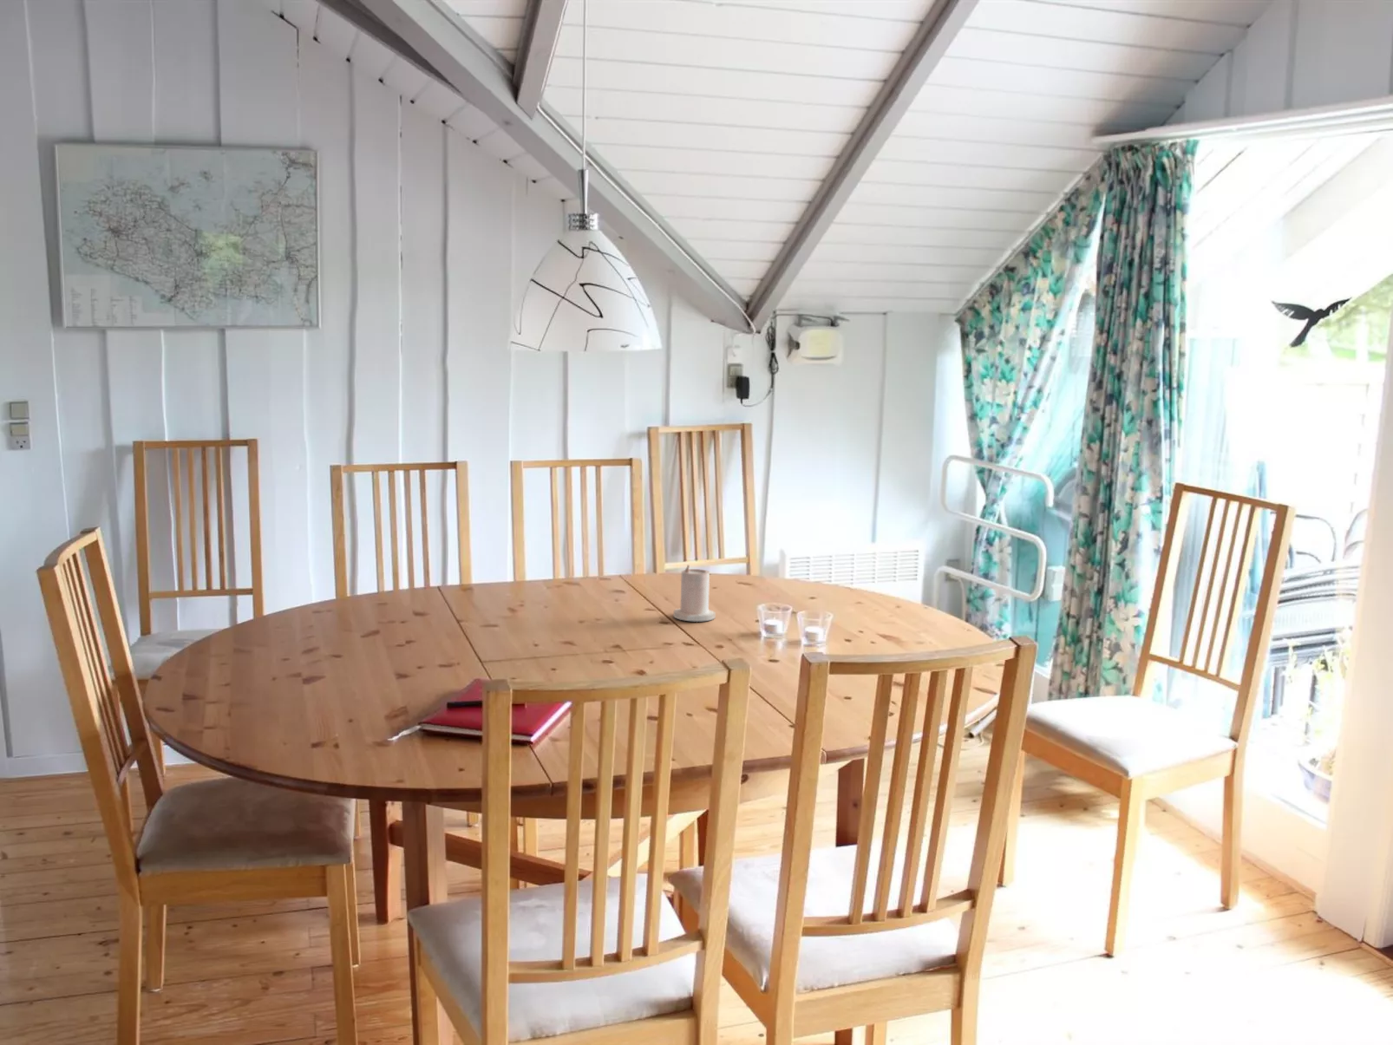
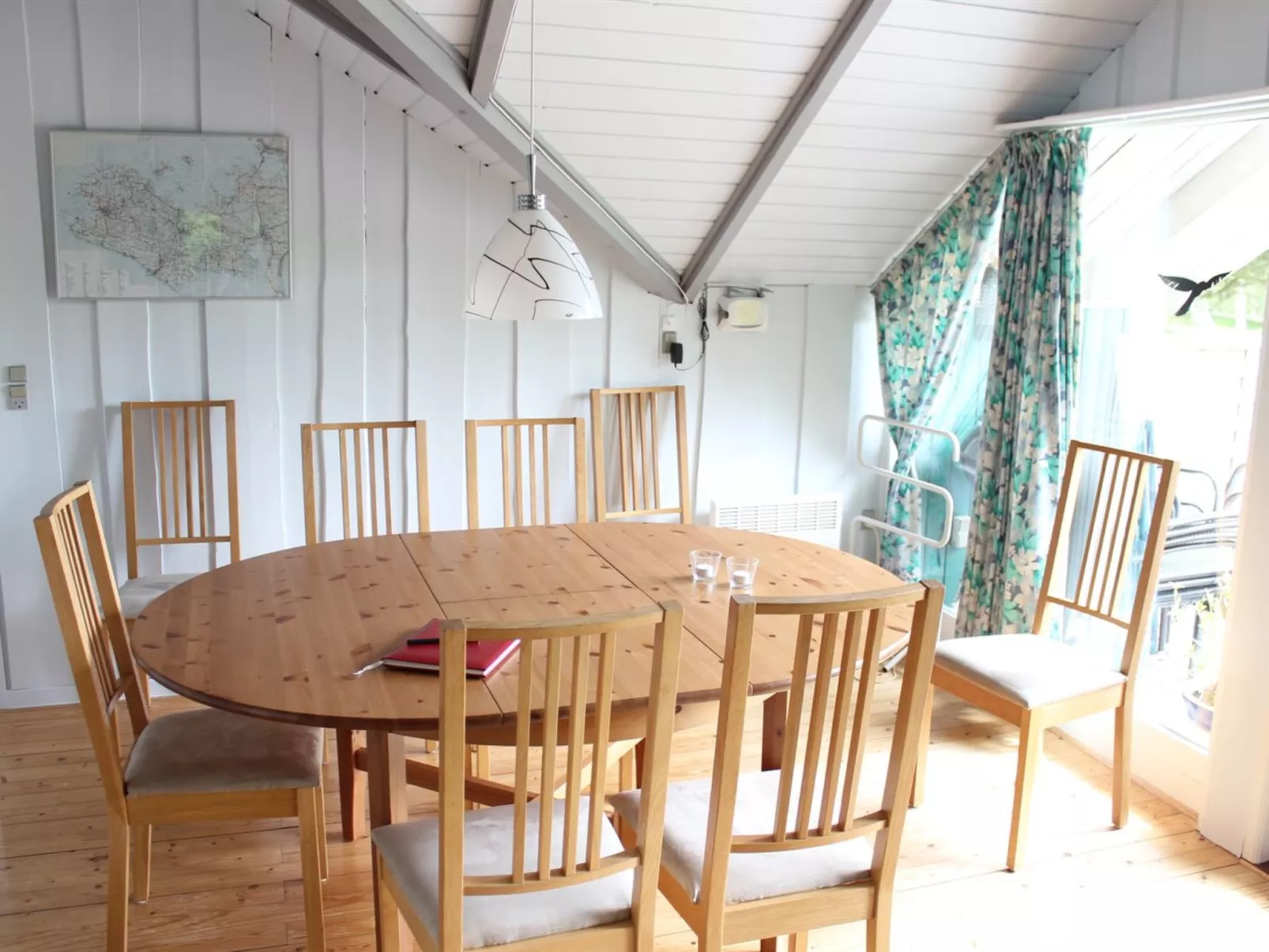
- candle (695, 591)
